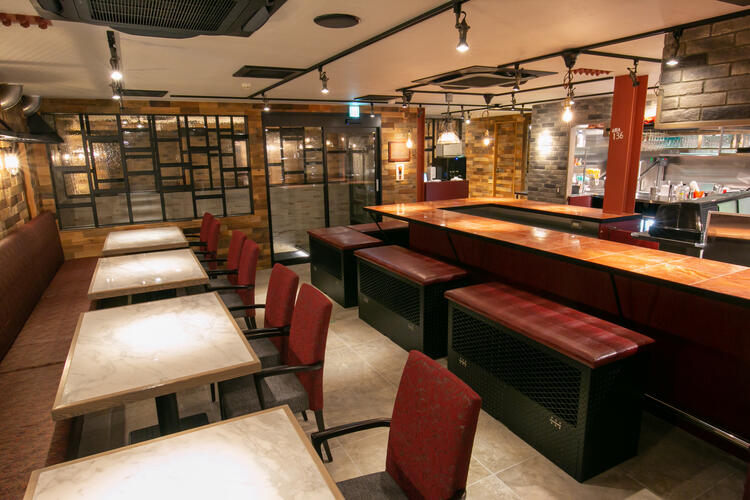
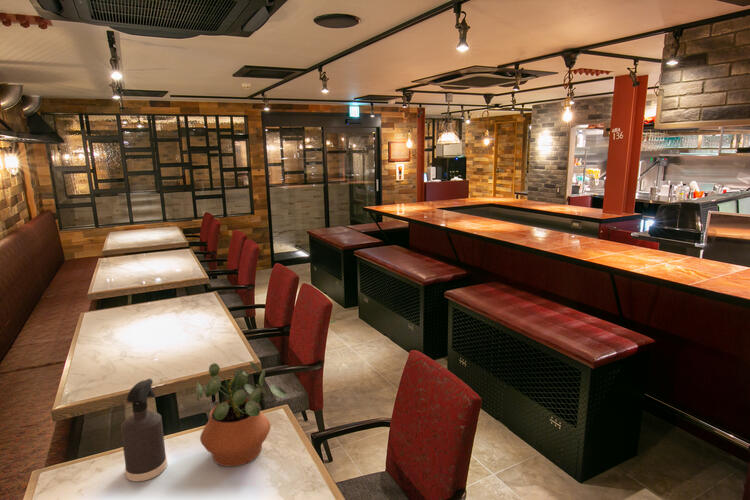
+ spray bottle (143, 426)
+ potted plant (243, 409)
